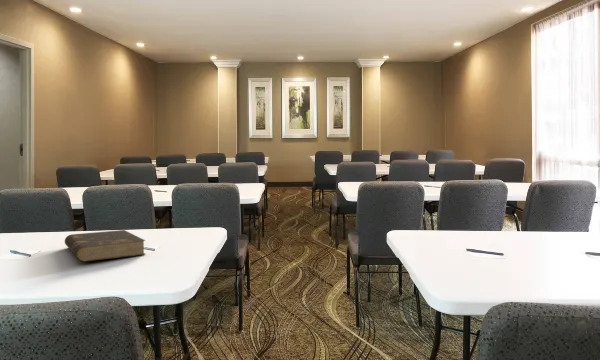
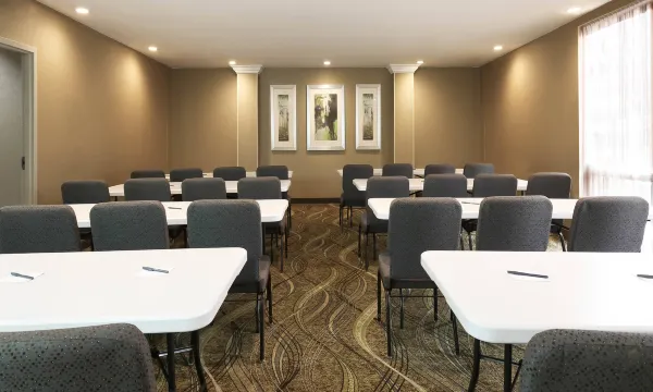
- book (103, 244)
